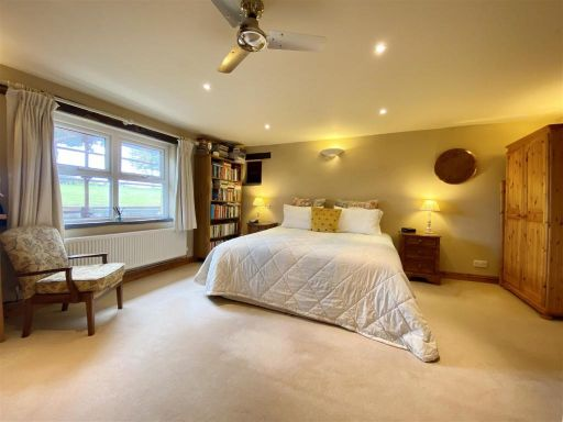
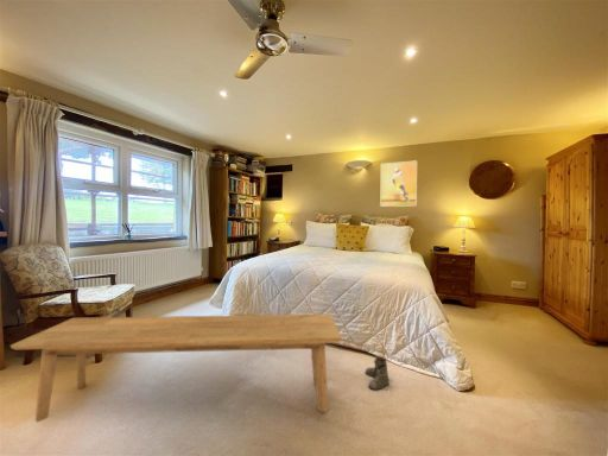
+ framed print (398, 184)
+ boots (376, 370)
+ bench (195, 350)
